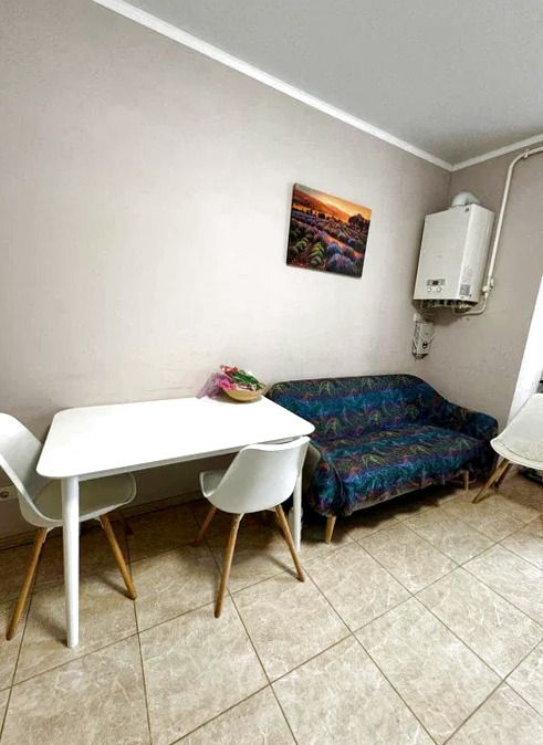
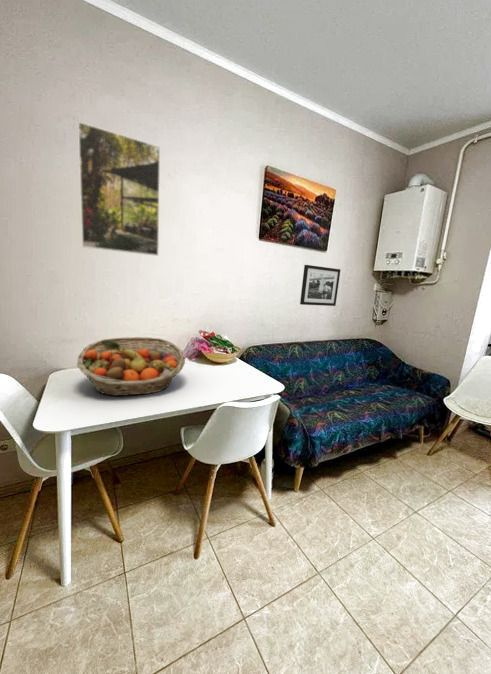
+ picture frame (320, 286)
+ fruit basket (134, 364)
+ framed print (121, 195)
